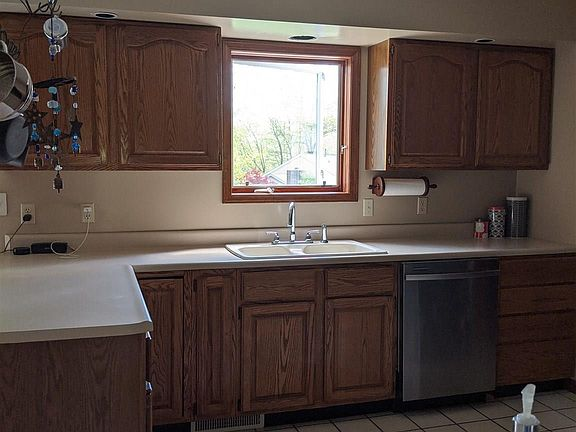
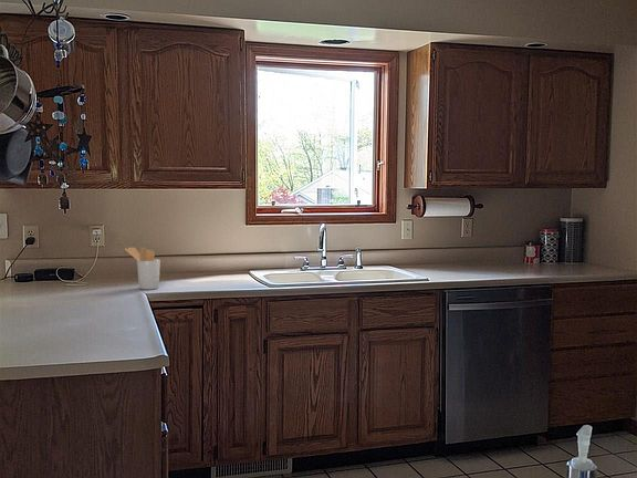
+ utensil holder (143, 267)
